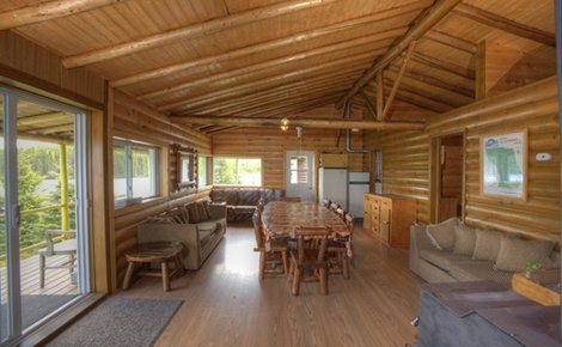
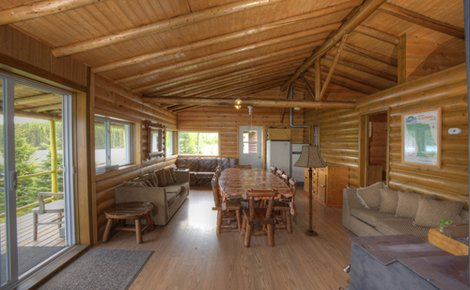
+ floor lamp (310, 187)
